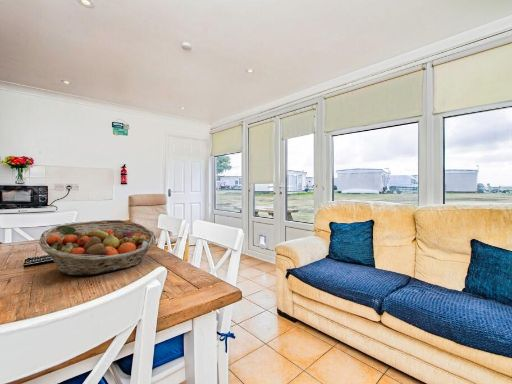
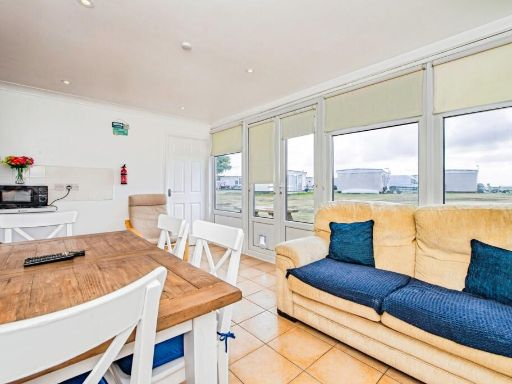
- fruit basket (103, 244)
